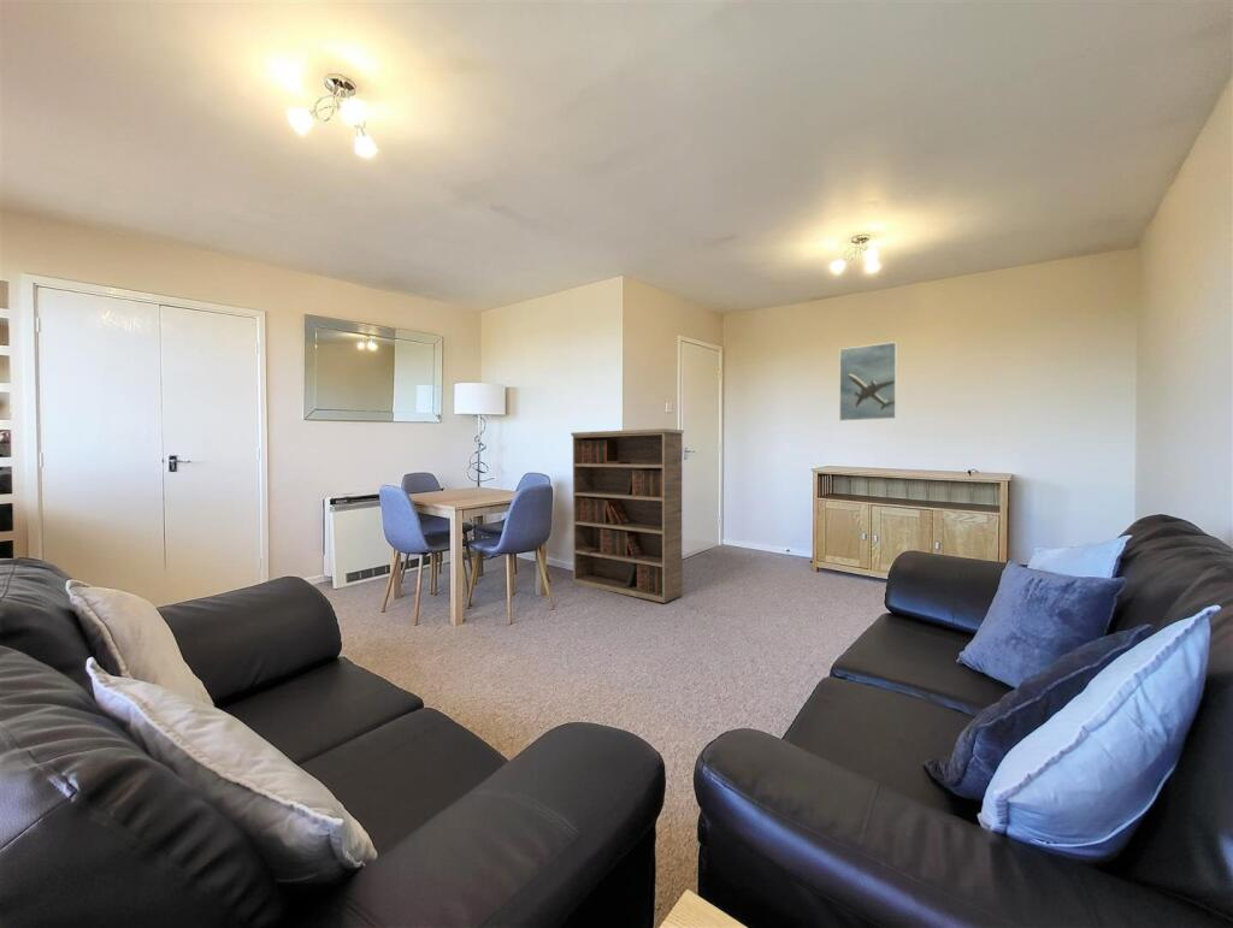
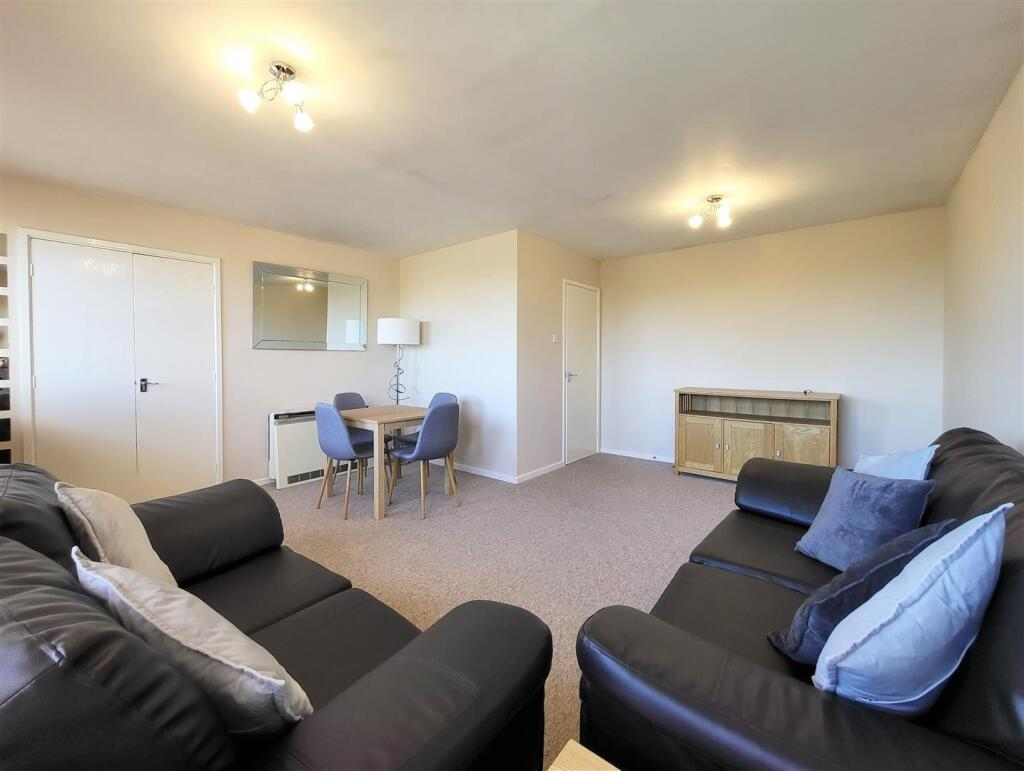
- bookshelf (624, 510)
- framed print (867, 383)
